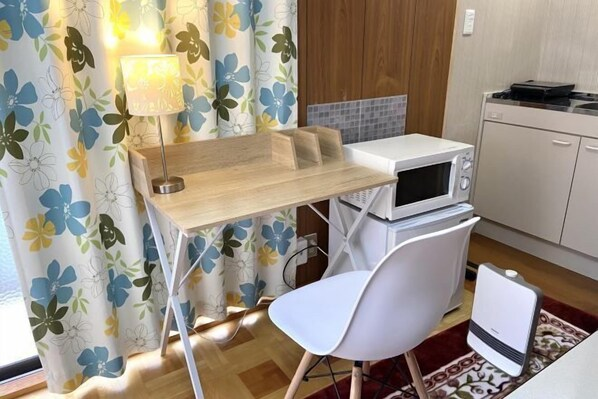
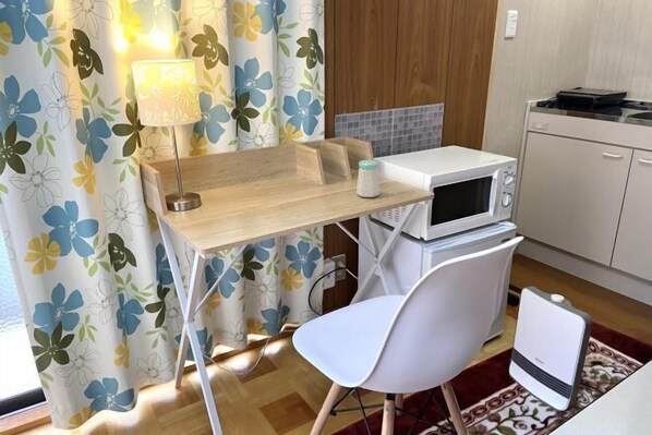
+ salt shaker (367, 178)
